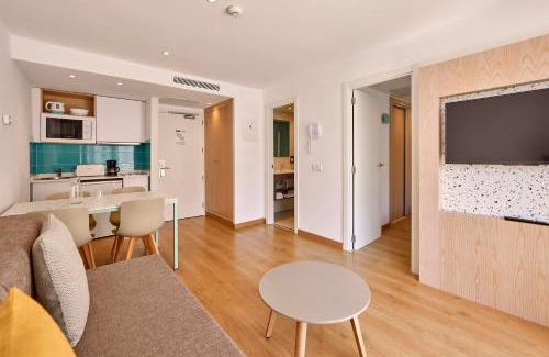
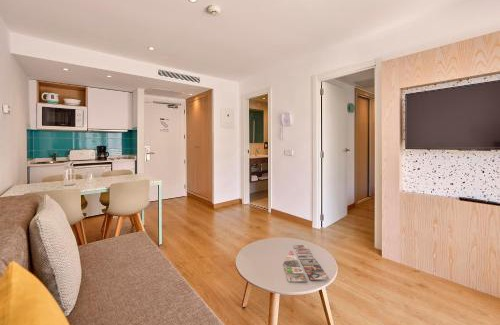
+ magazine (297, 261)
